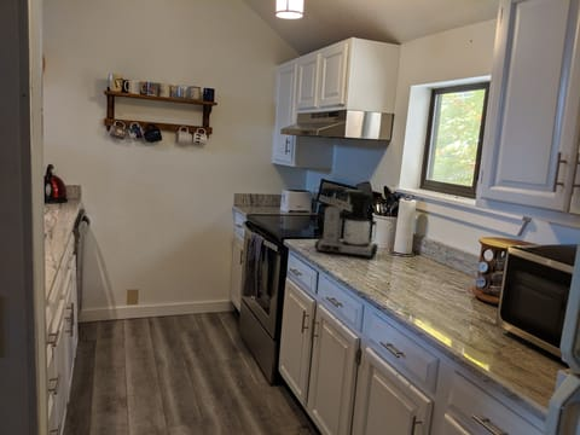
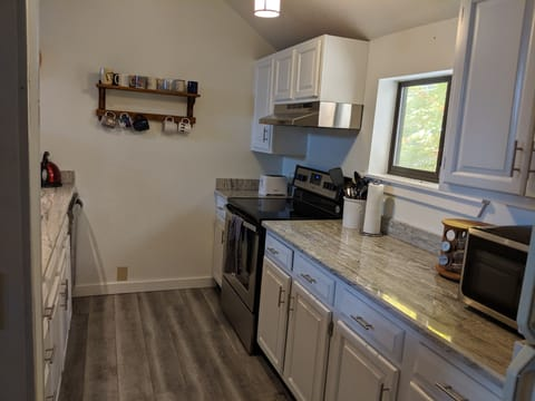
- coffee maker (348, 221)
